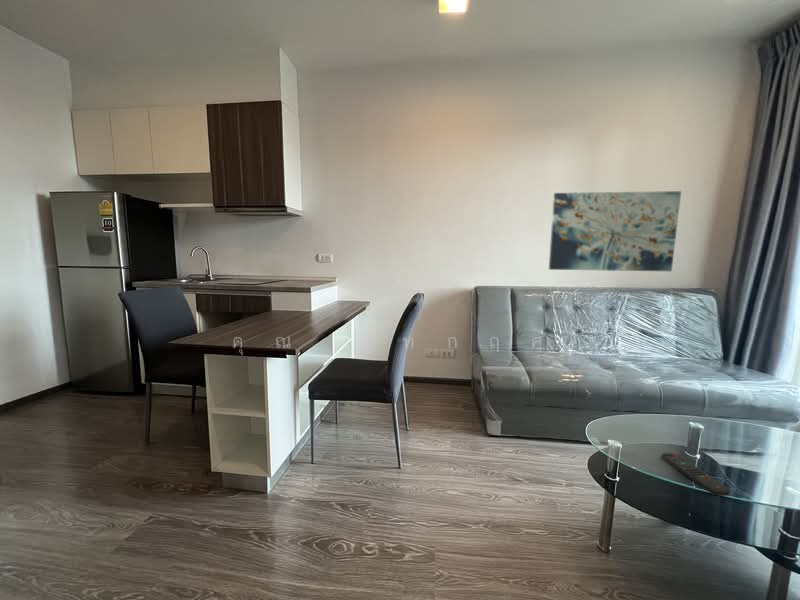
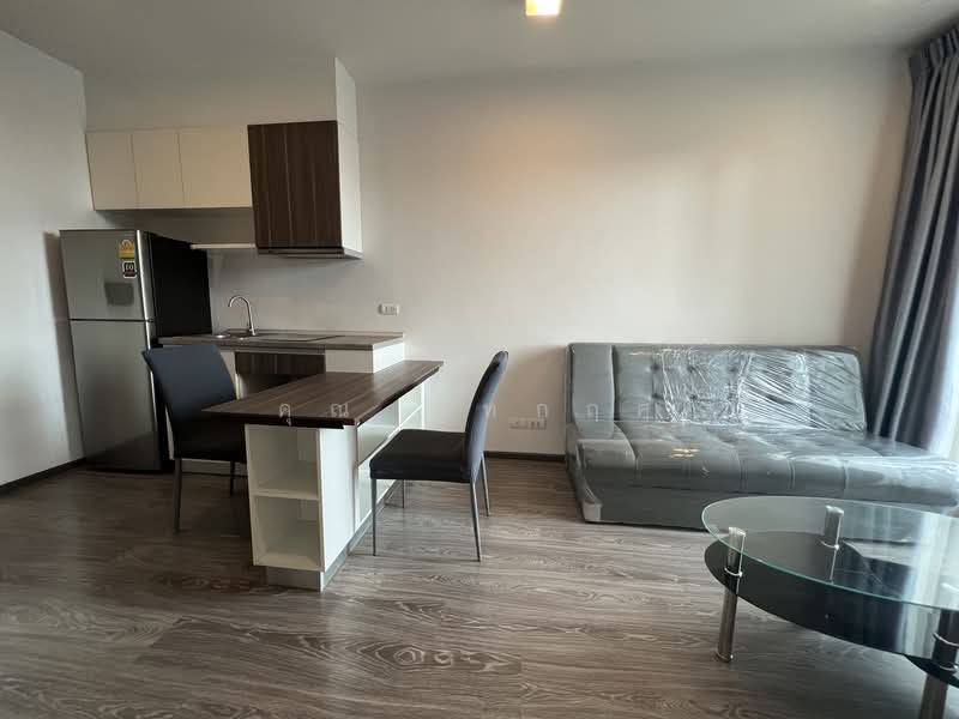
- wall art (612, 232)
- remote control (692, 472)
